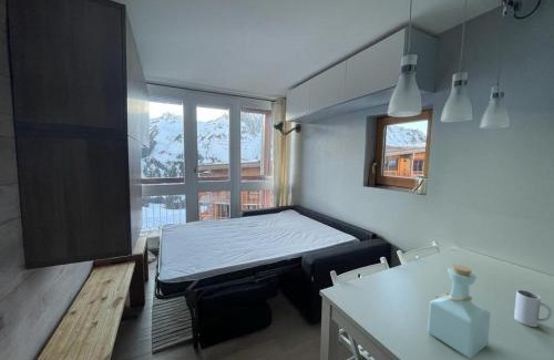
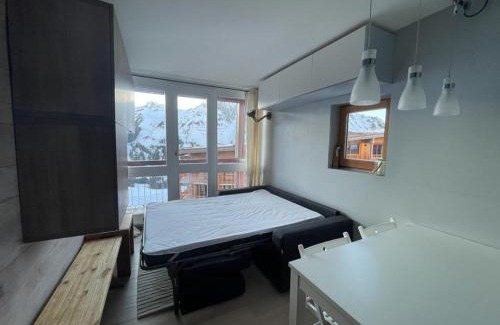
- mug (532, 310)
- bottle (454, 301)
